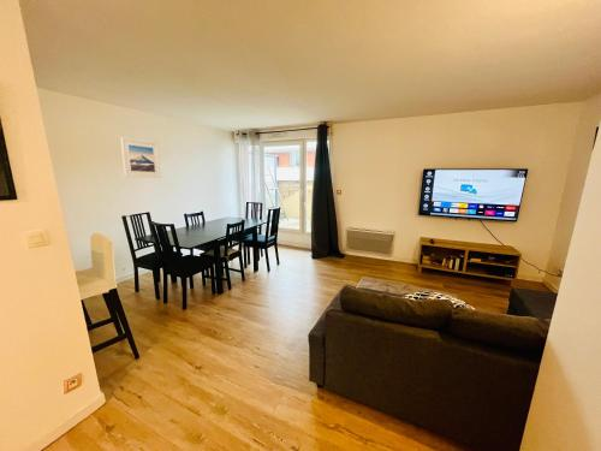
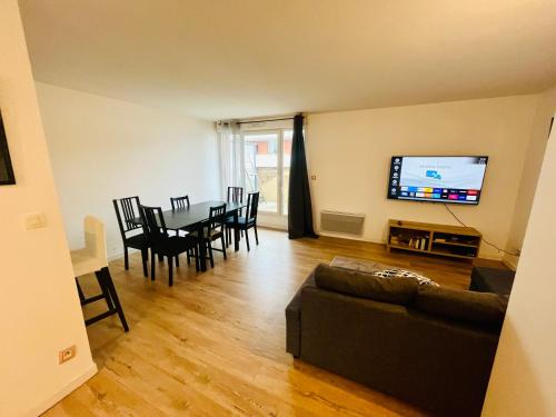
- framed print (142, 159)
